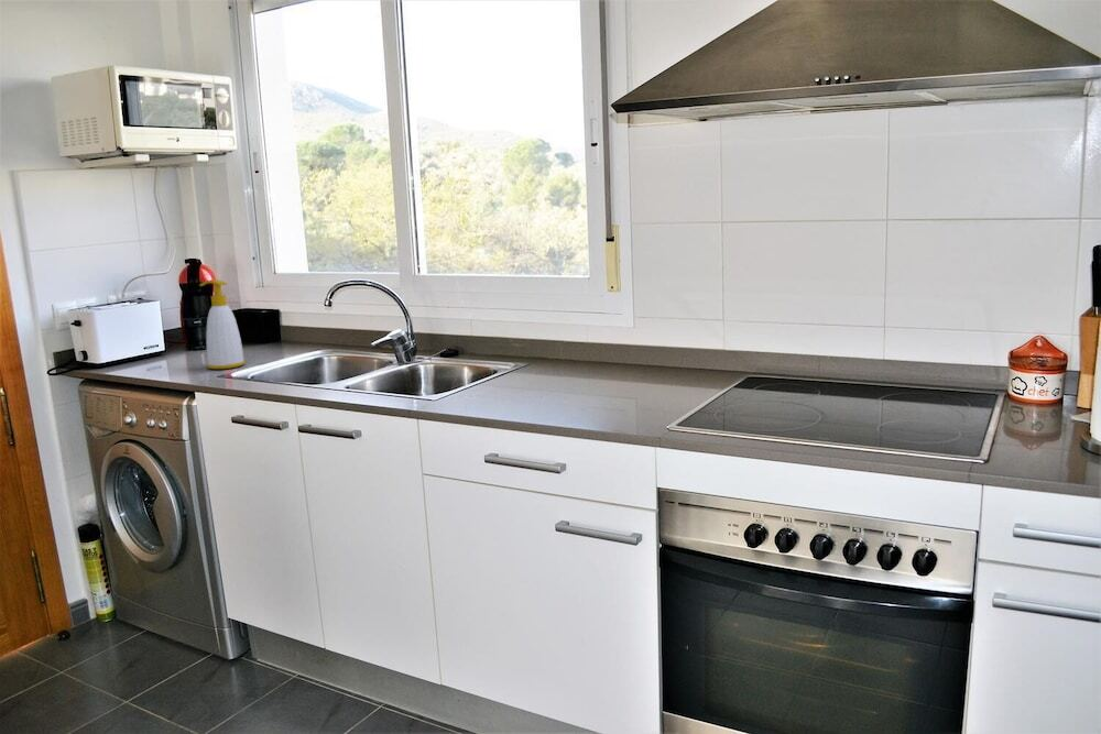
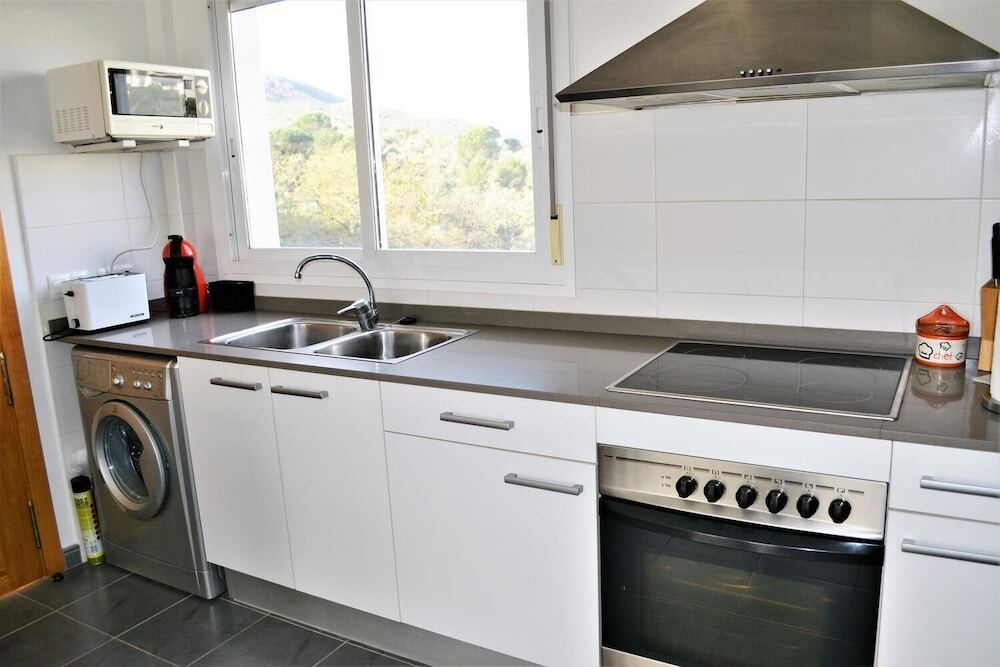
- soap bottle (221, 324)
